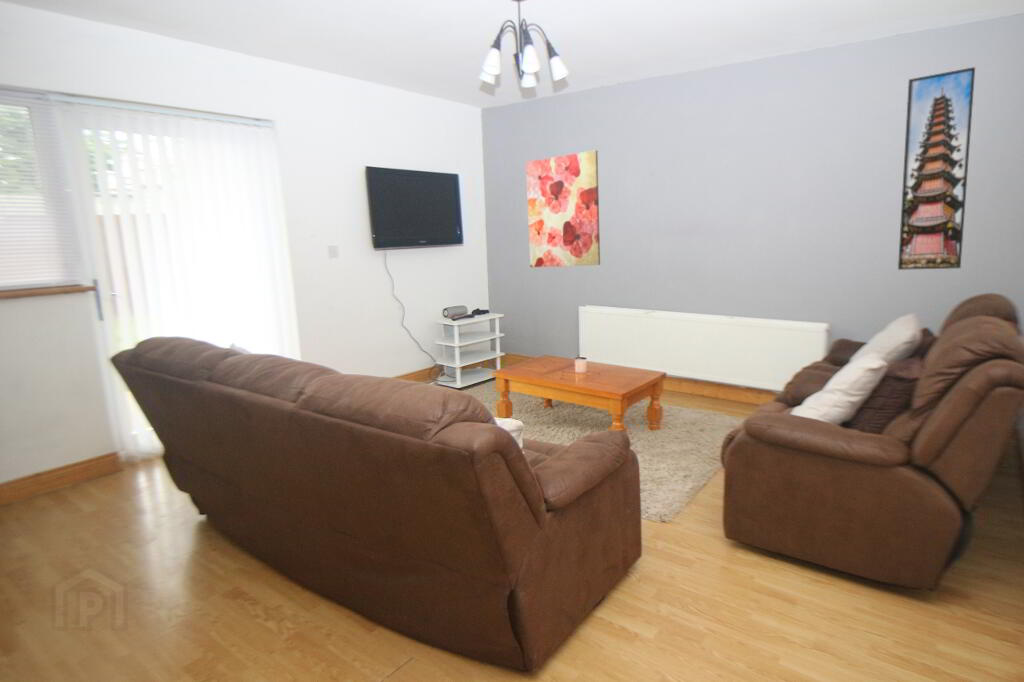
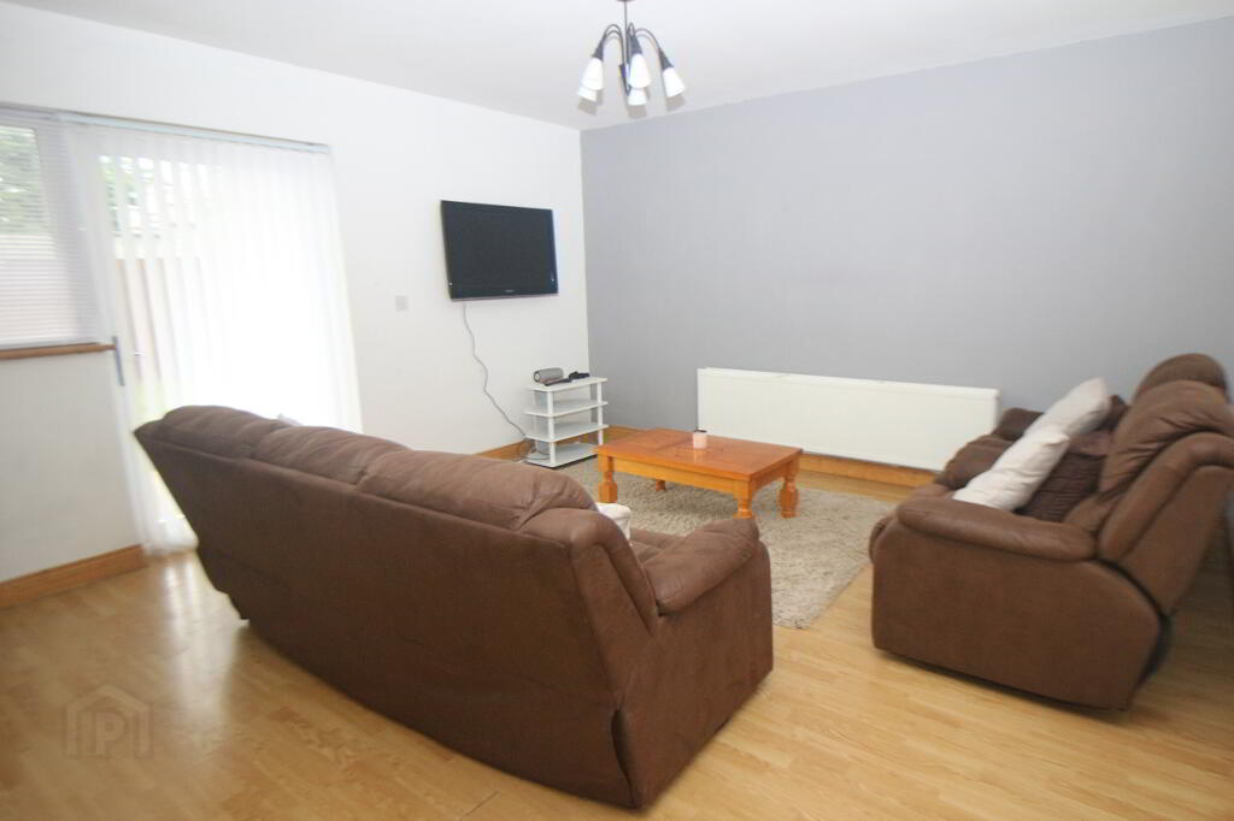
- wall art (562, 212)
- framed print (934, 173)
